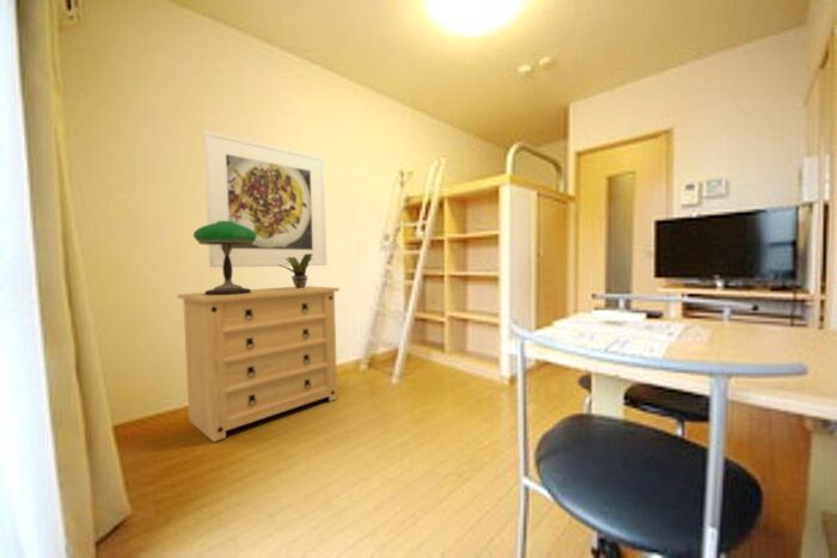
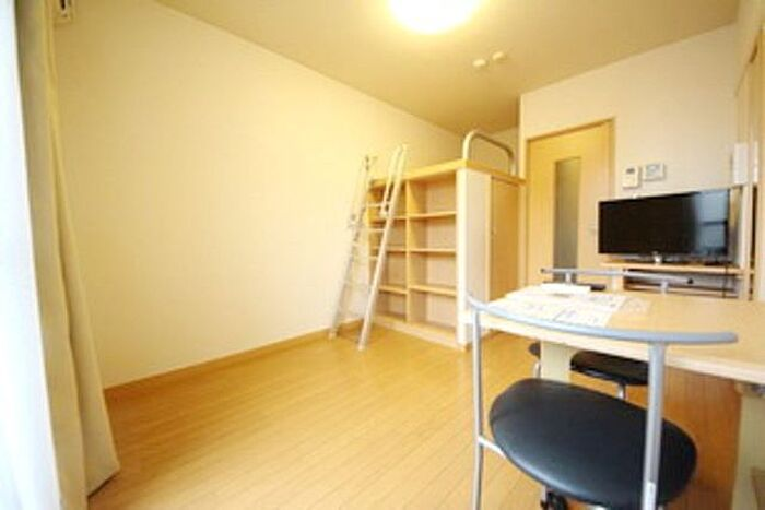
- potted plant (300, 270)
- table lamp (226, 257)
- dresser (265, 350)
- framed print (273, 206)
